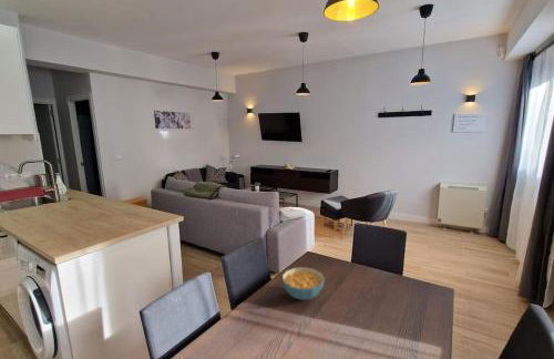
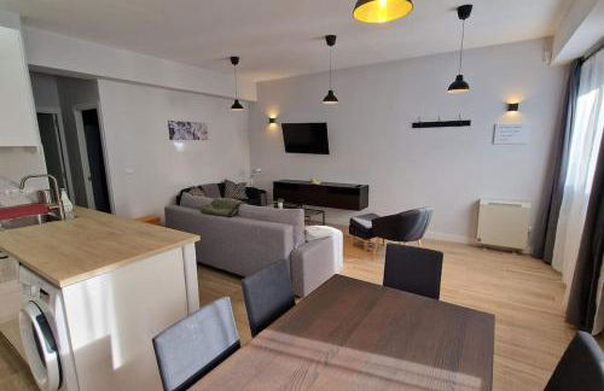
- cereal bowl (302, 286)
